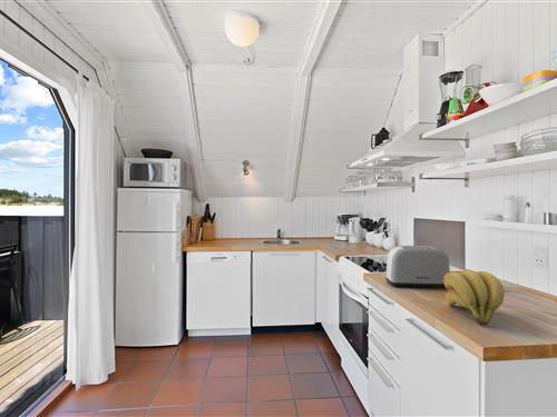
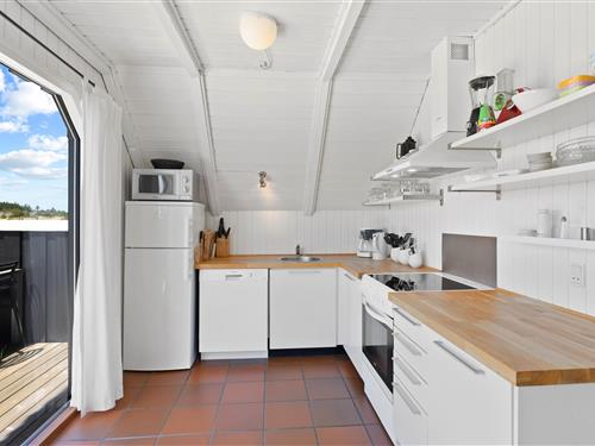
- banana bunch (470, 291)
- toaster (418, 266)
